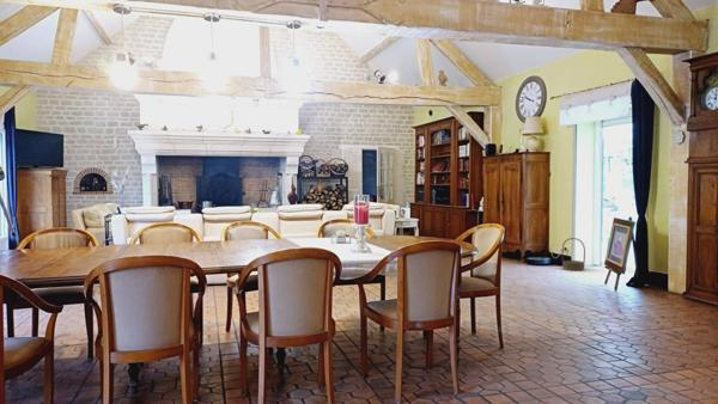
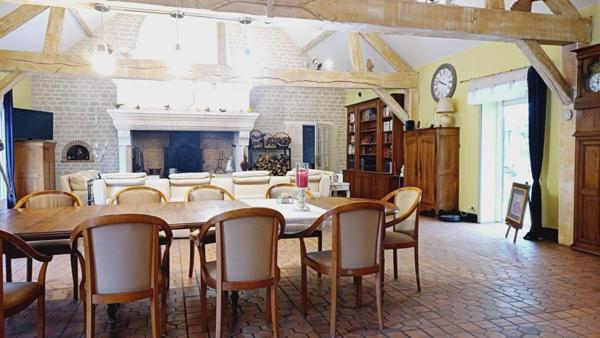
- basket (573, 261)
